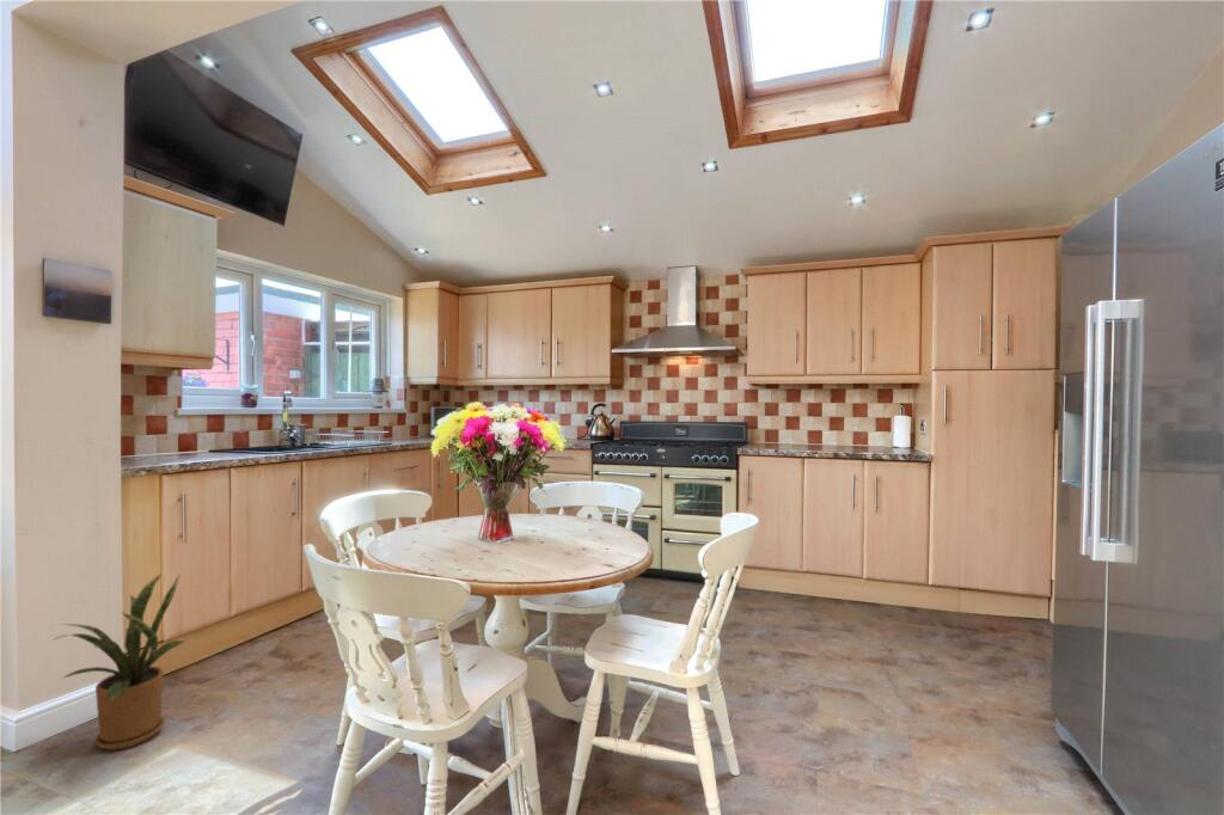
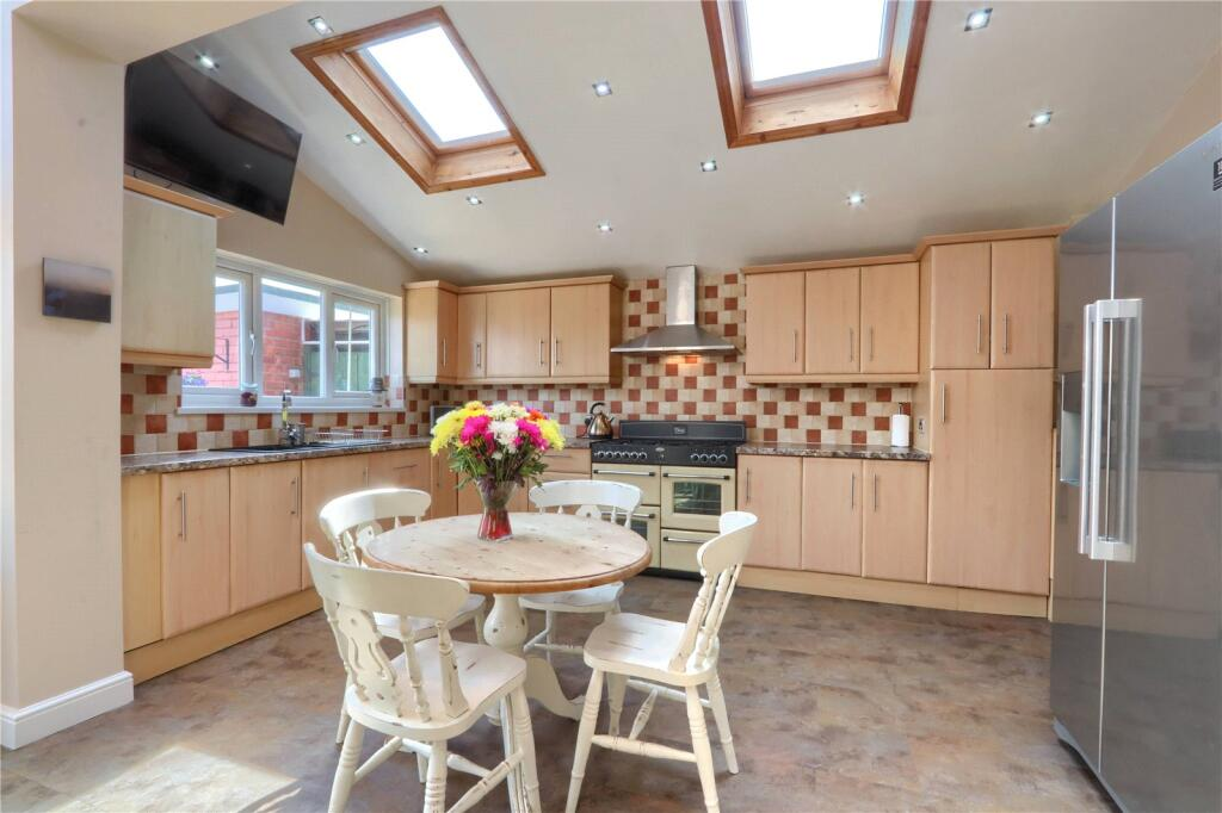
- house plant (121, 662)
